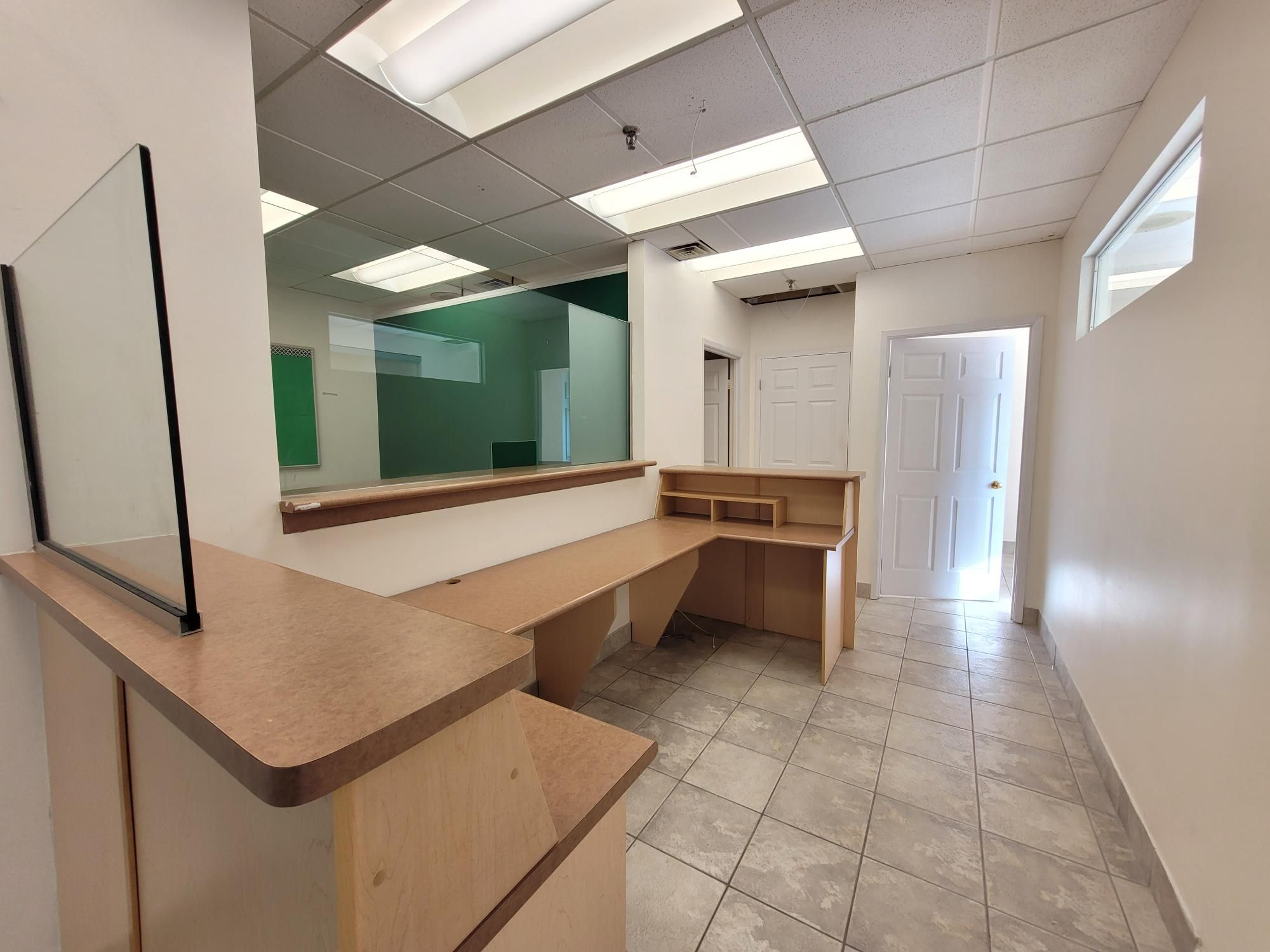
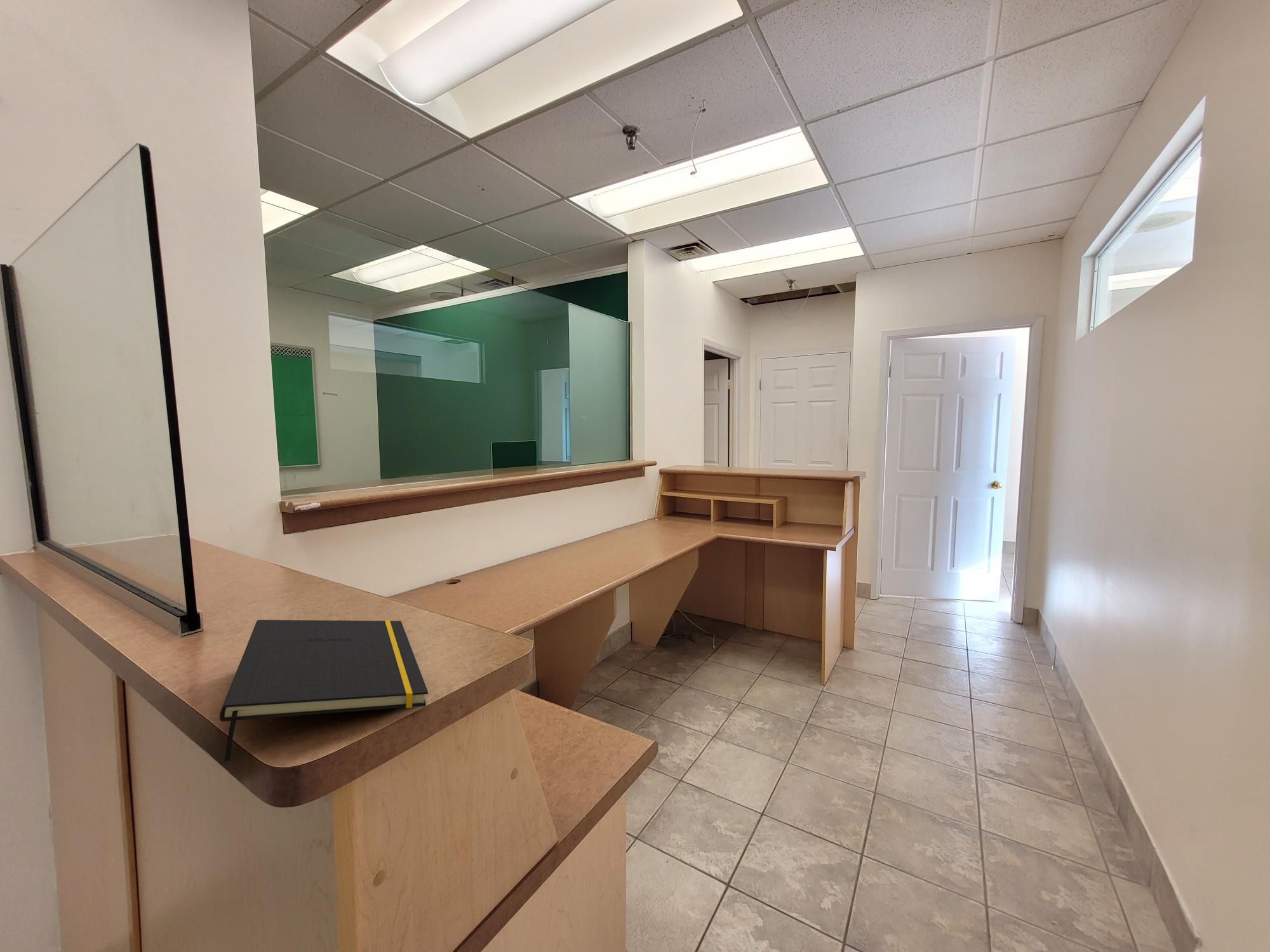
+ notepad (333, 658)
